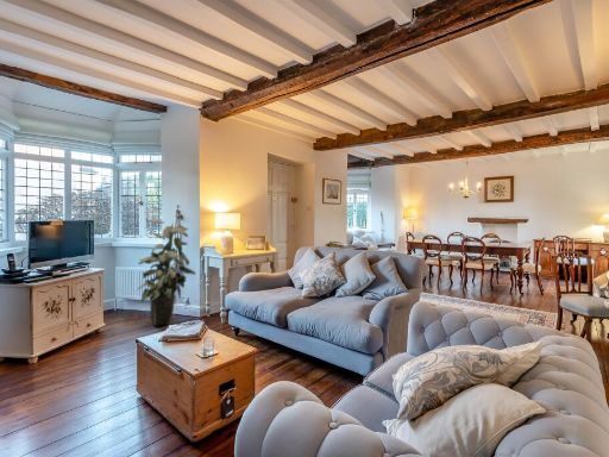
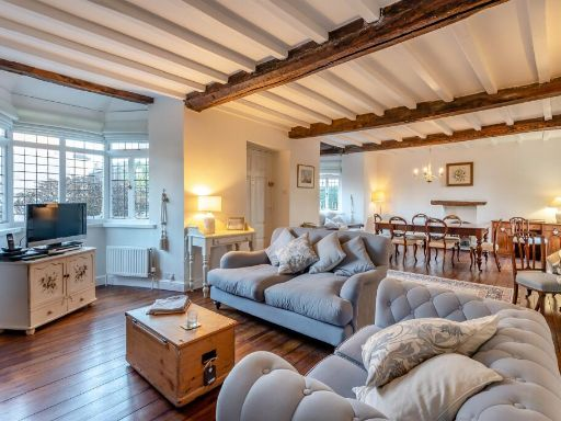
- indoor plant (163, 271)
